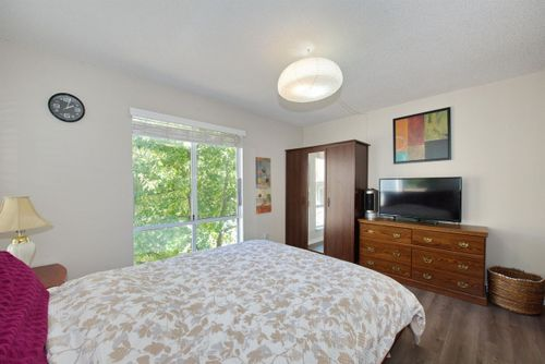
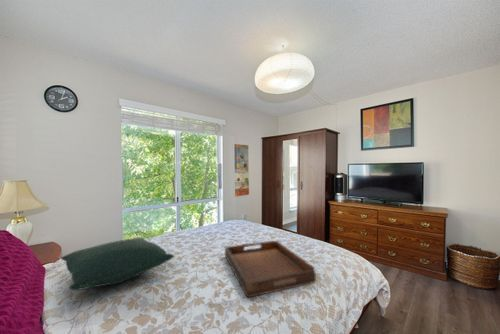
+ serving tray (265, 262)
+ pillow (117, 257)
